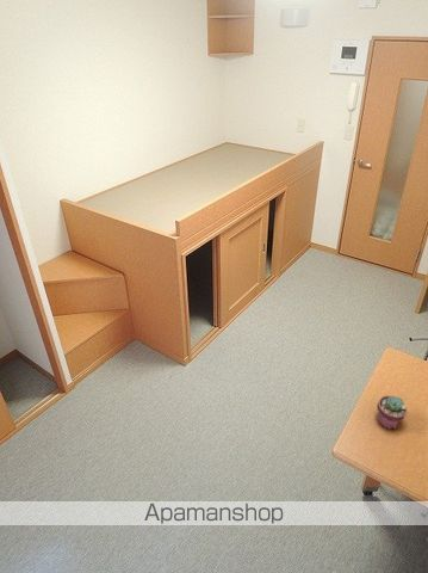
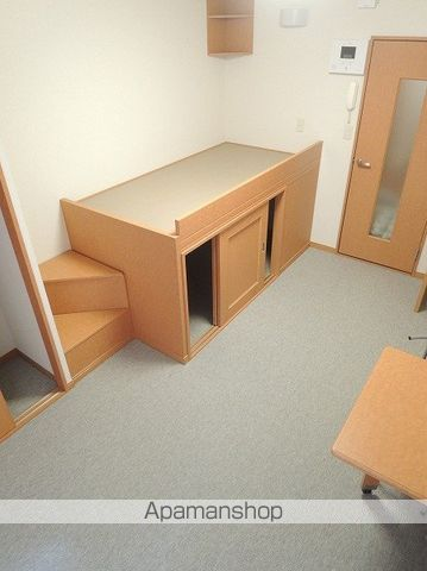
- potted succulent (390, 411)
